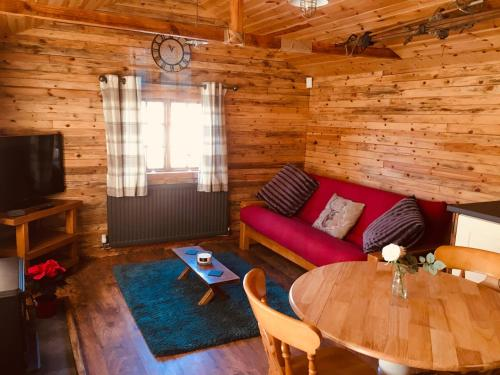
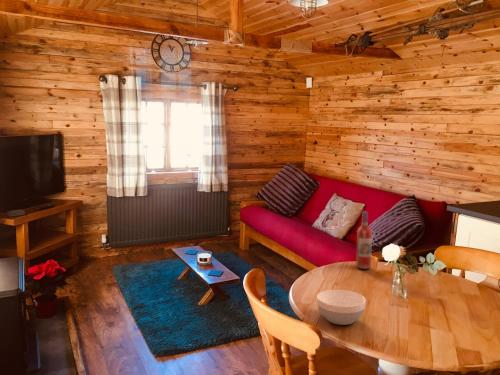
+ wine bottle (364, 239)
+ bowl (340, 308)
